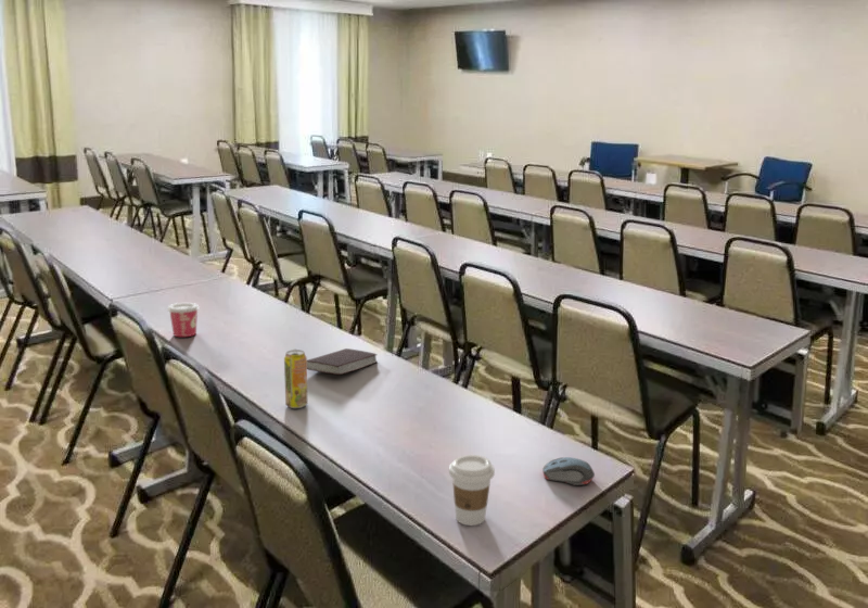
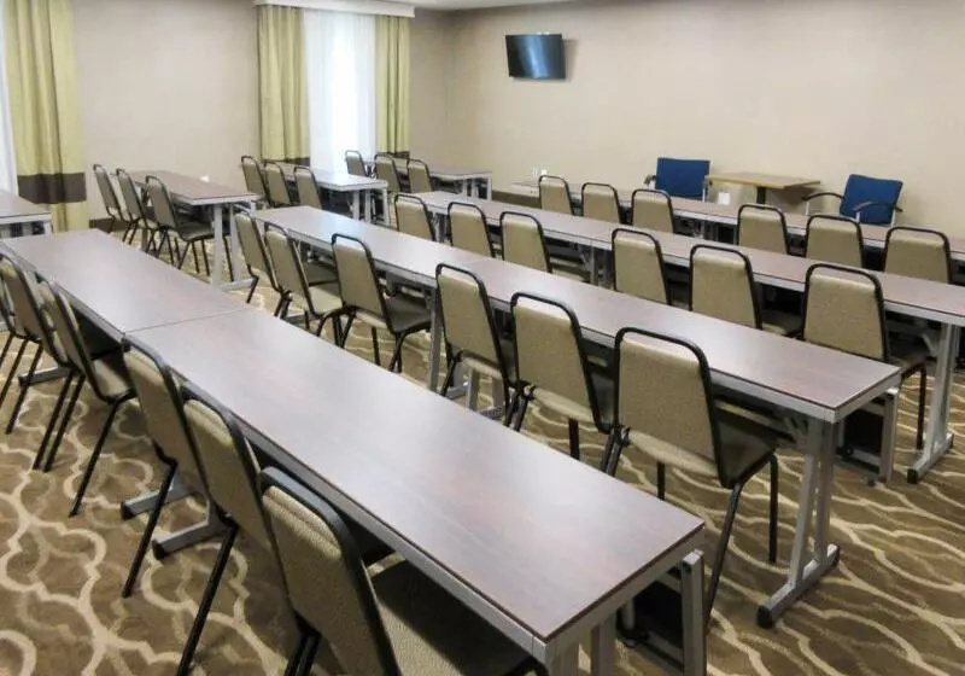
- computer mouse (569, 468)
- beverage can (295, 378)
- cup (183, 319)
- book (342, 360)
- coffee cup (471, 490)
